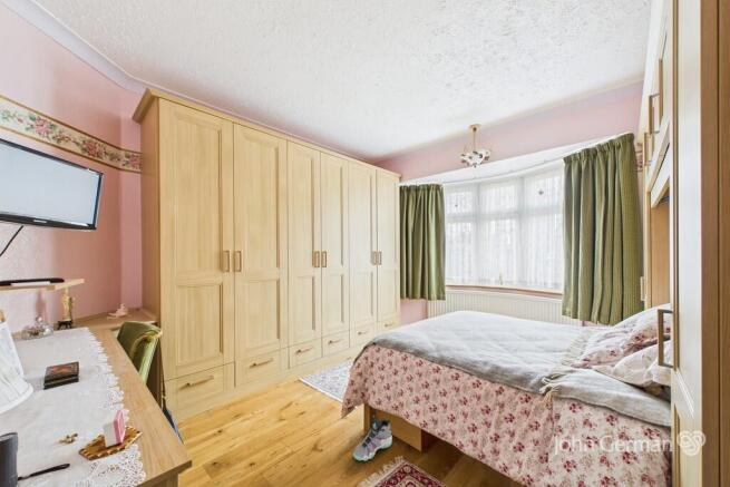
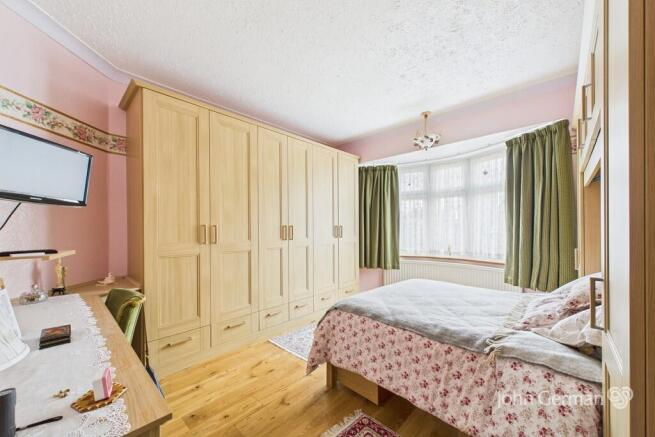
- sneaker (372, 434)
